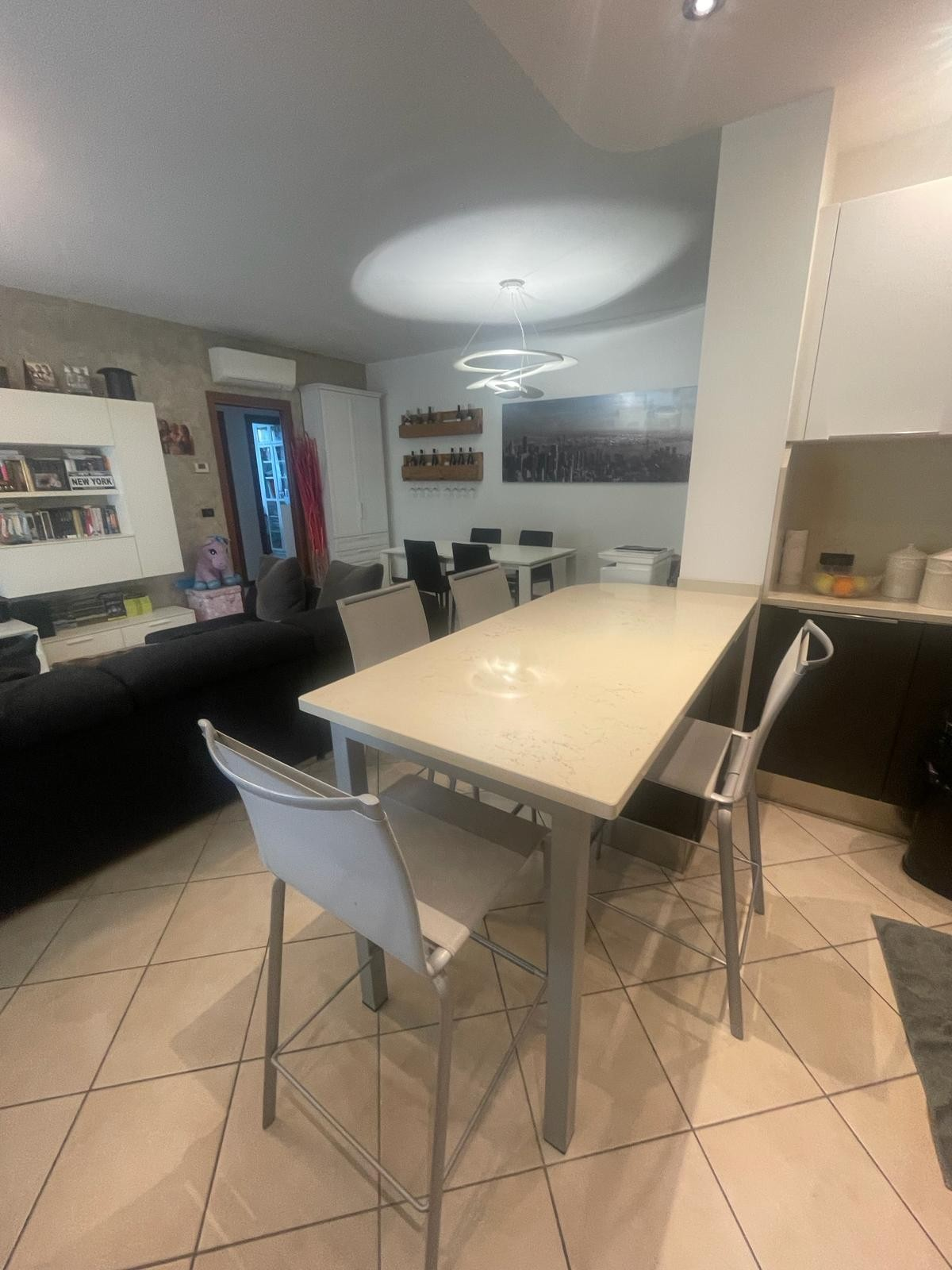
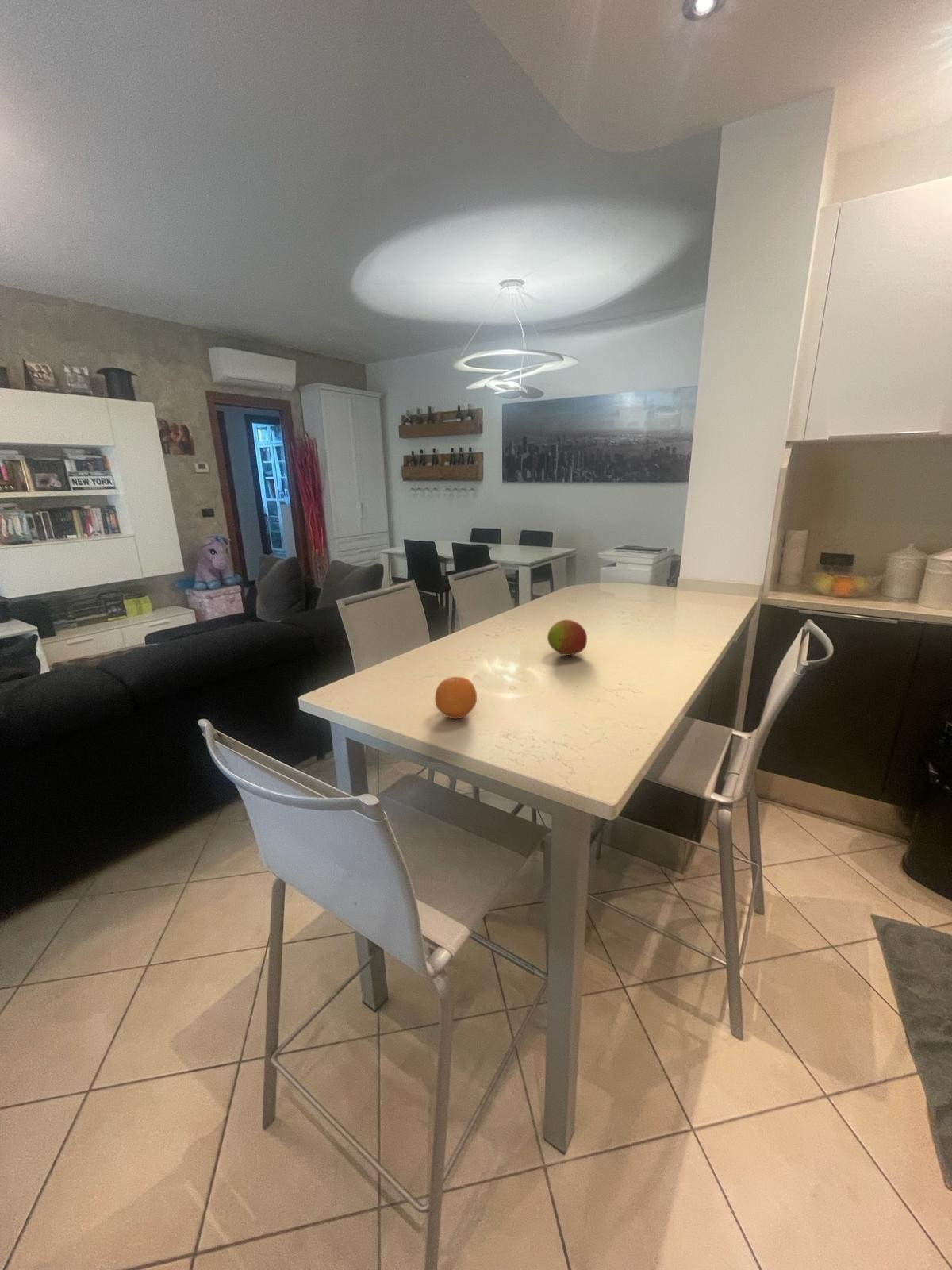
+ fruit (567, 638)
+ fruit (455, 697)
